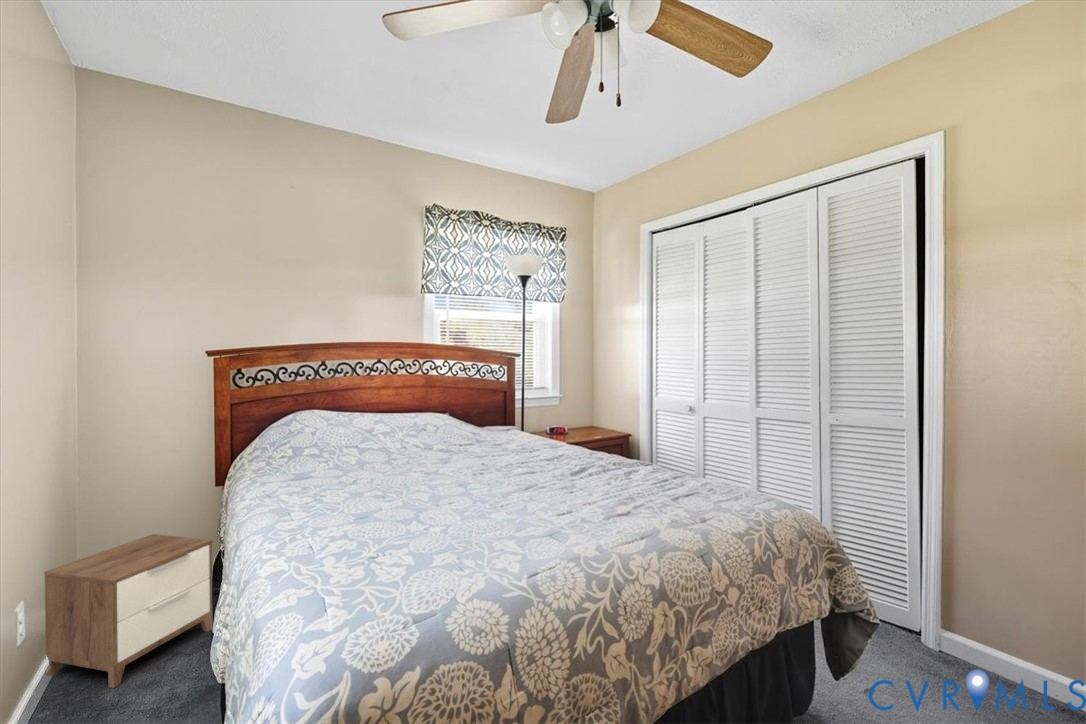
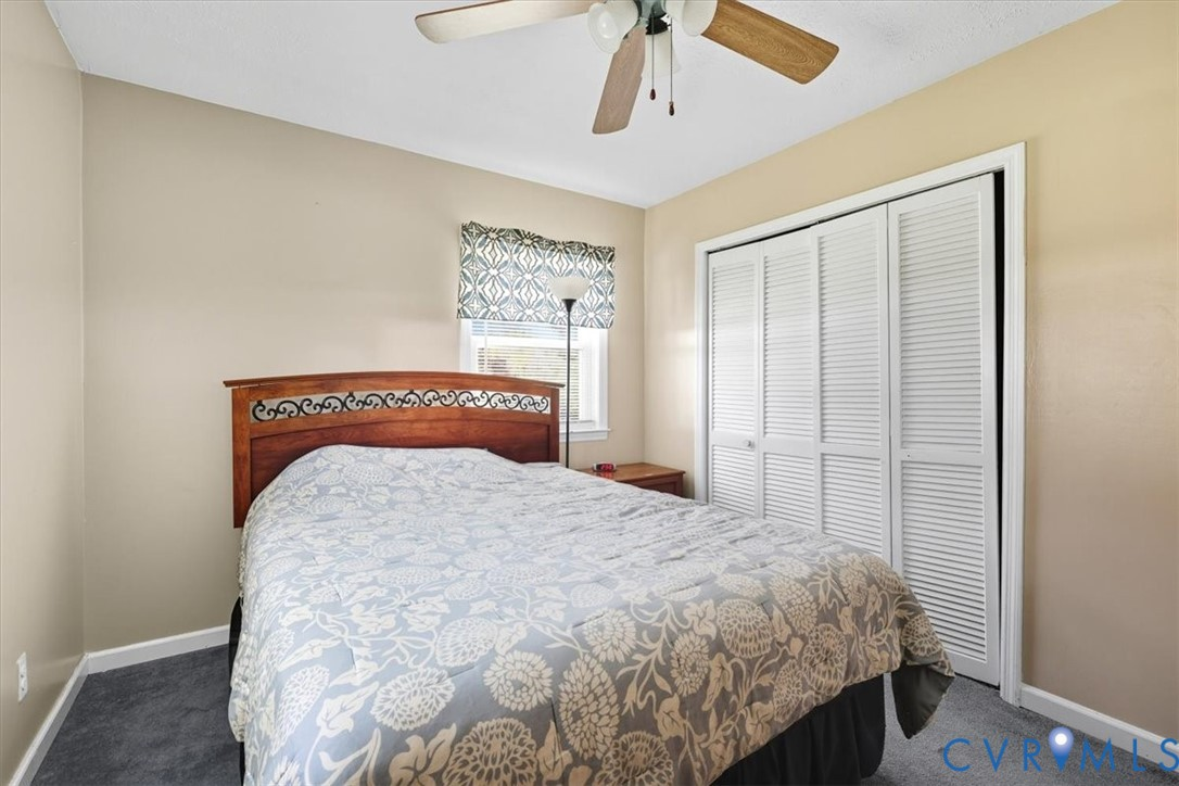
- nightstand (135, 602)
